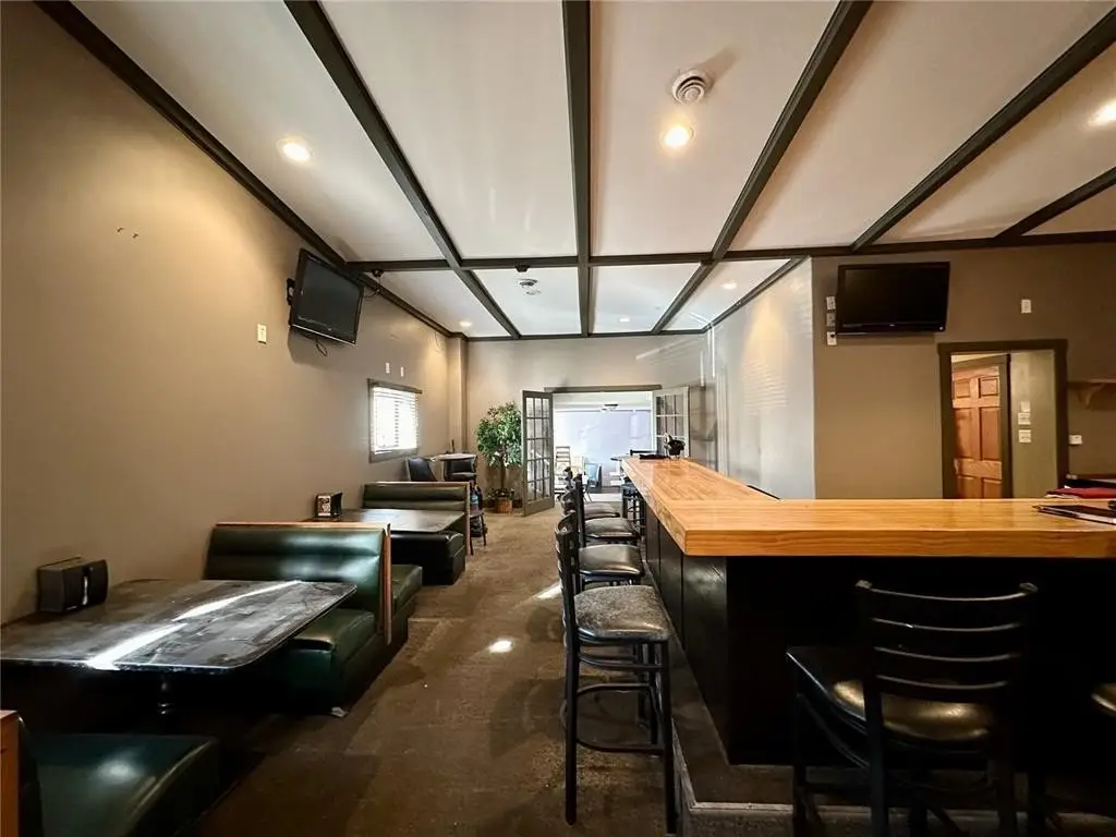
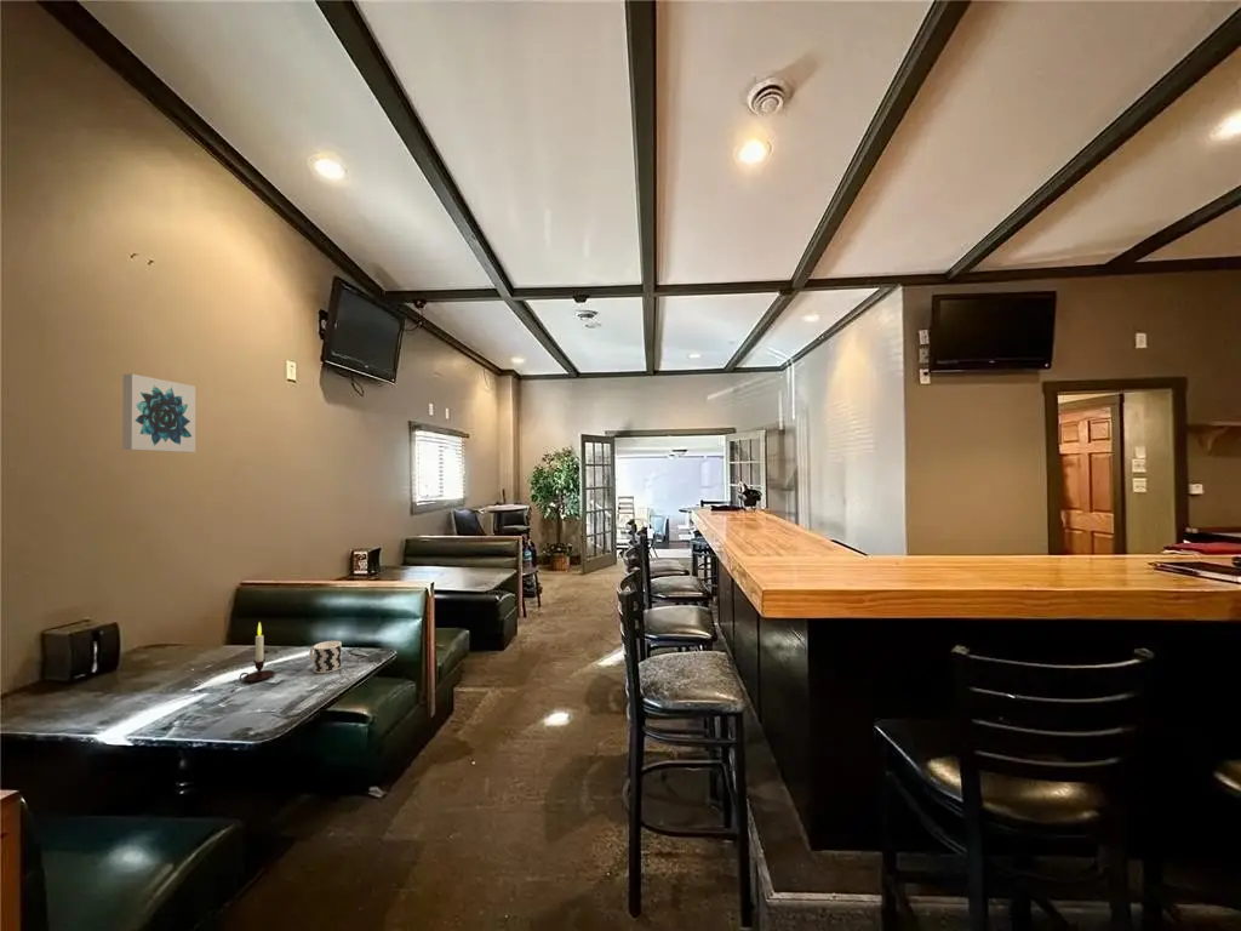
+ cup (324, 656)
+ candle (256, 650)
+ wall art (161, 416)
